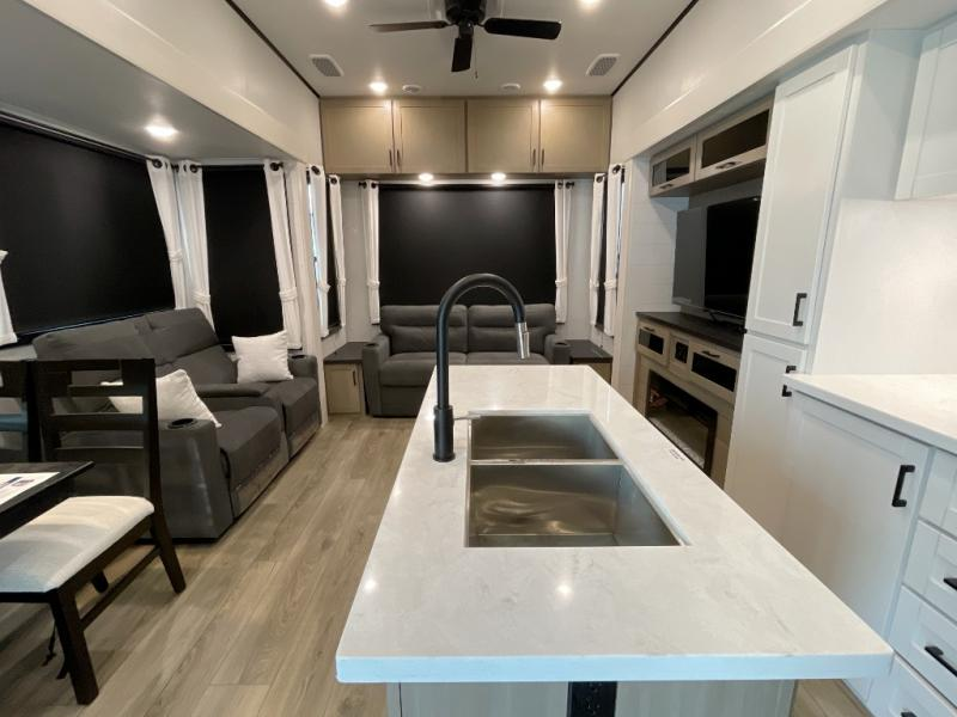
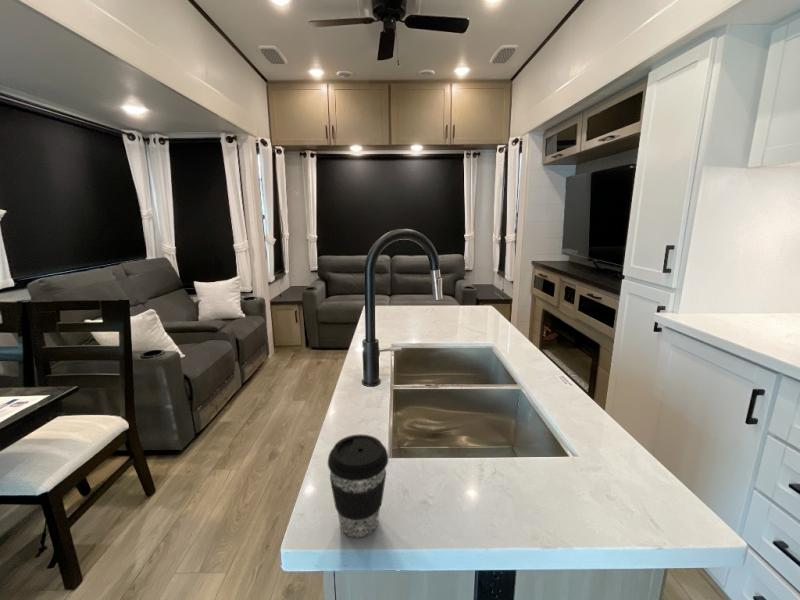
+ coffee cup (358, 486)
